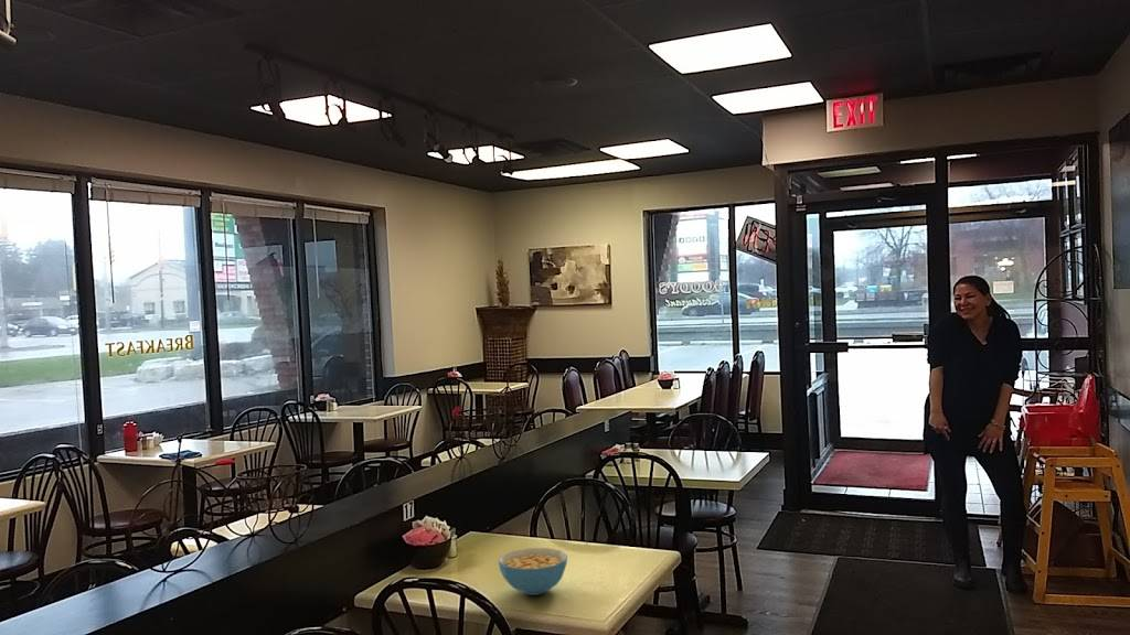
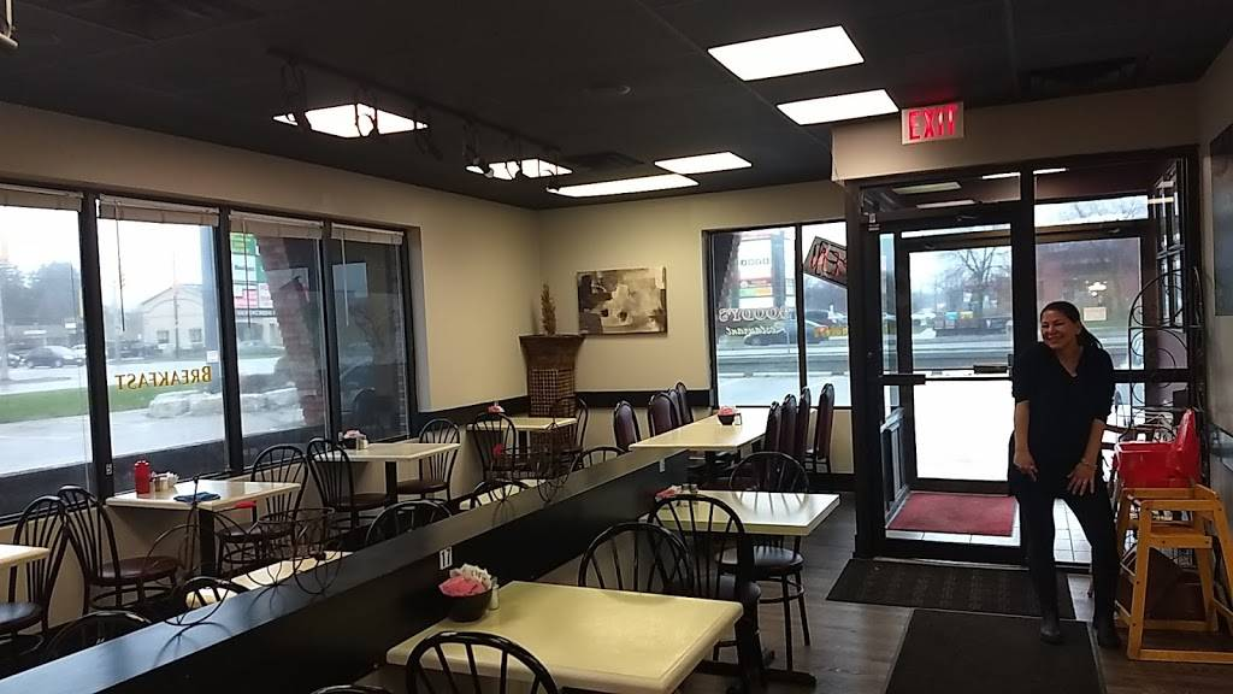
- cereal bowl (533, 574)
